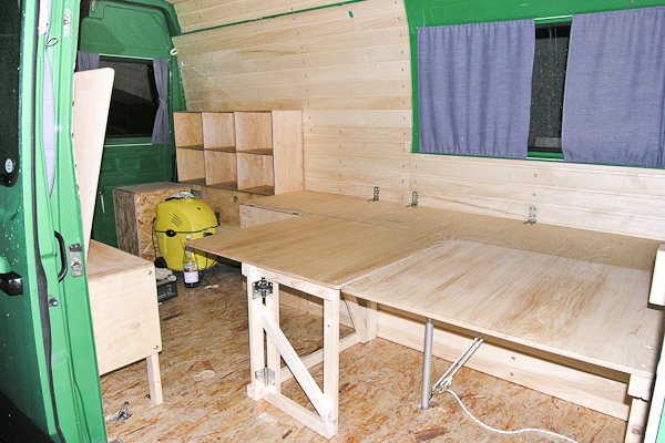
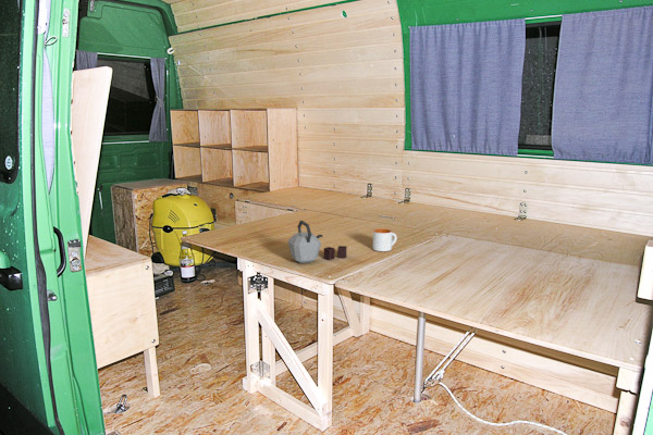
+ mug (384, 239)
+ kettle (319, 240)
